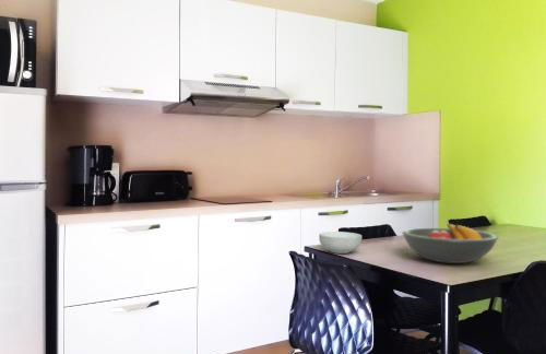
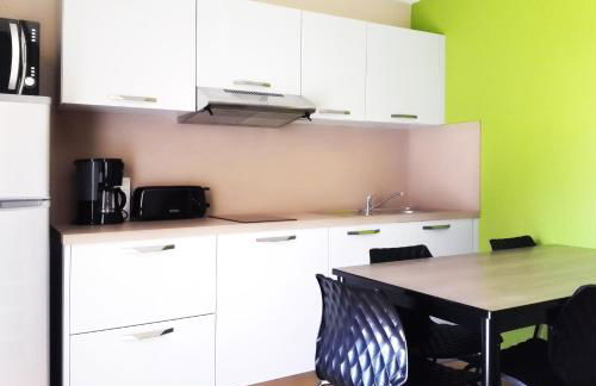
- fruit bowl (448, 243)
- cereal bowl (340, 243)
